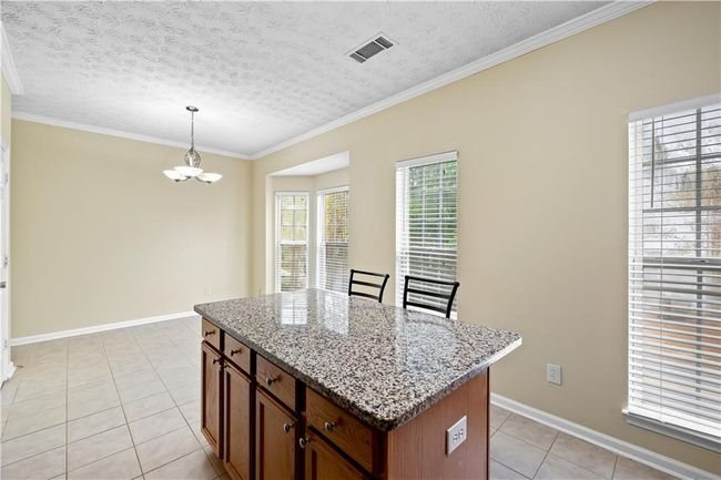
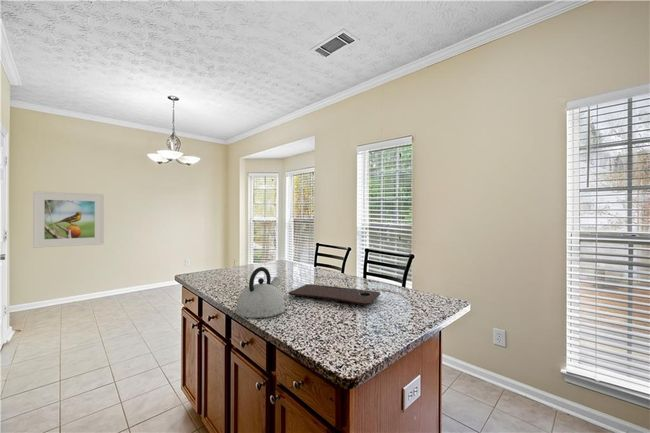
+ cutting board (334, 294)
+ kettle (262, 287)
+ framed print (70, 219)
